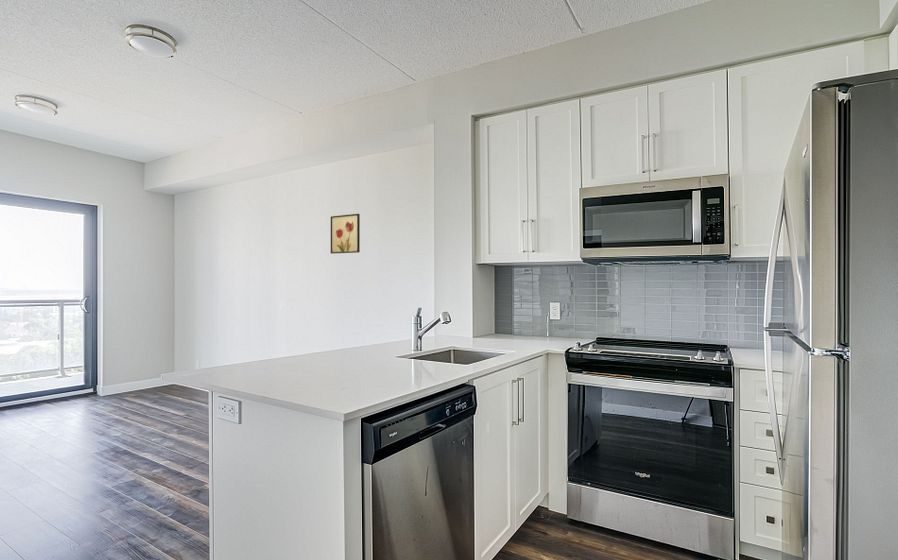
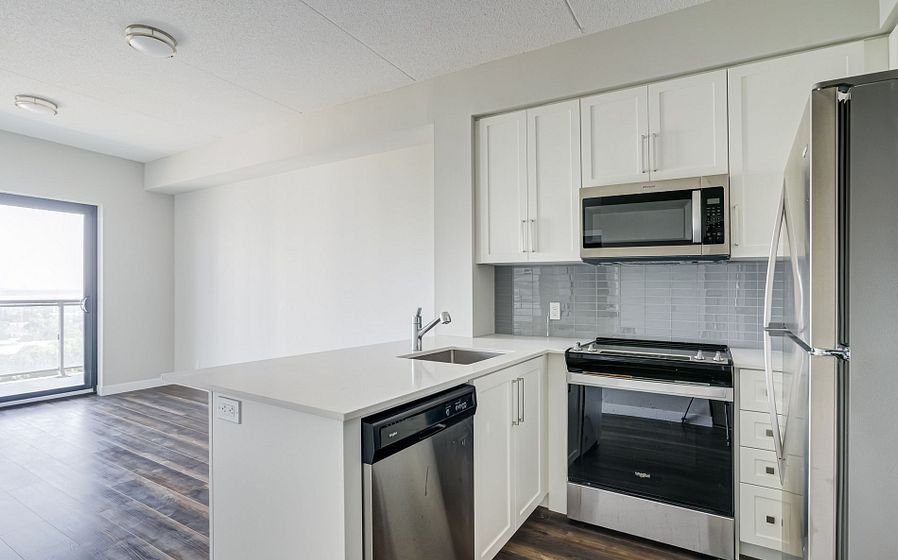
- wall art (345, 234)
